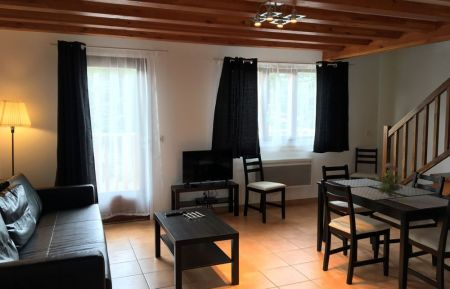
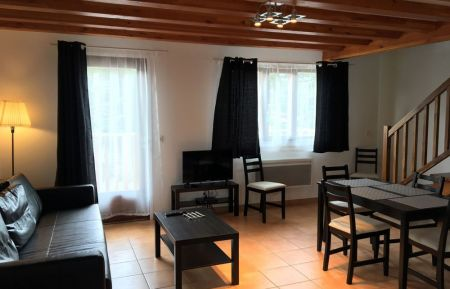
- flower bouquet (390, 181)
